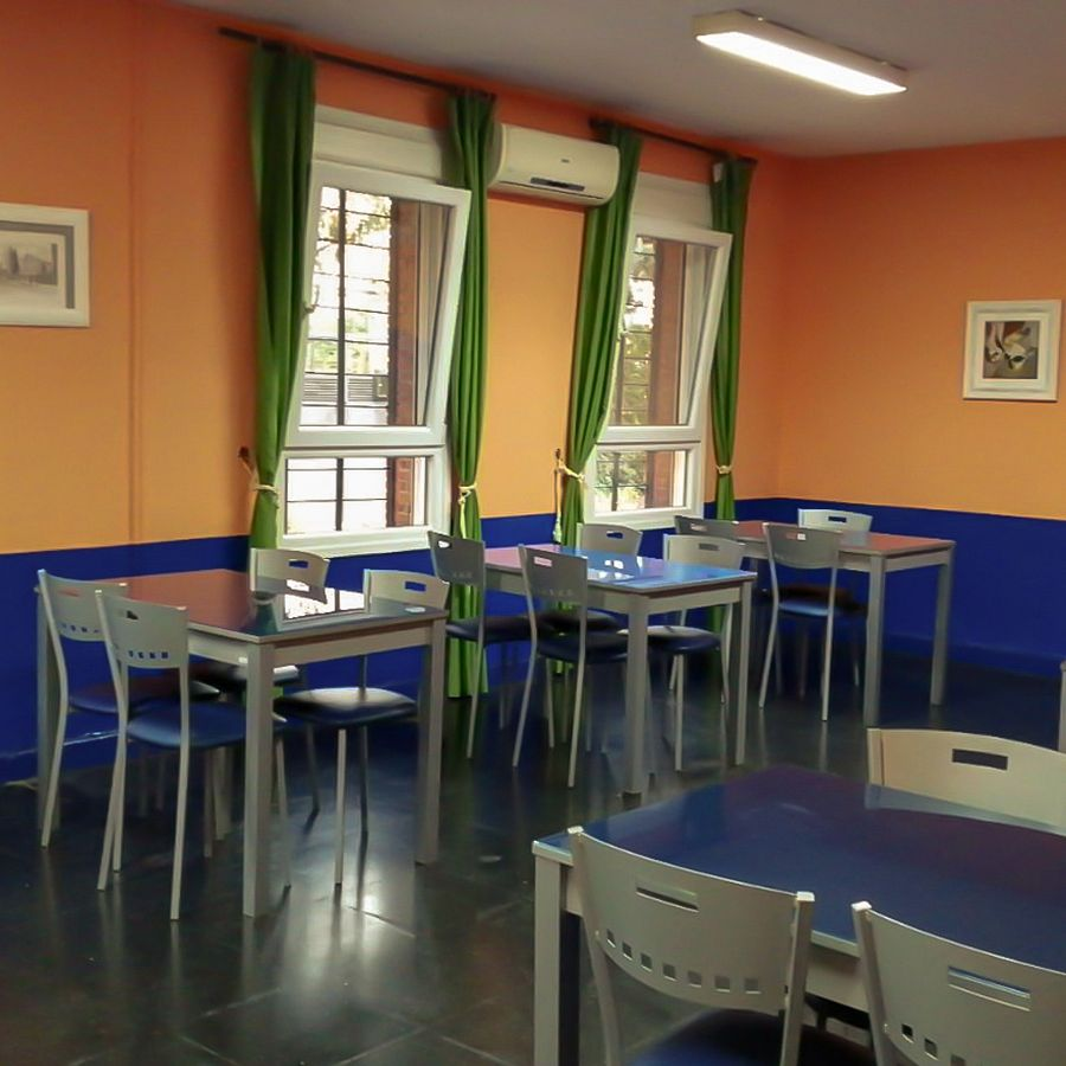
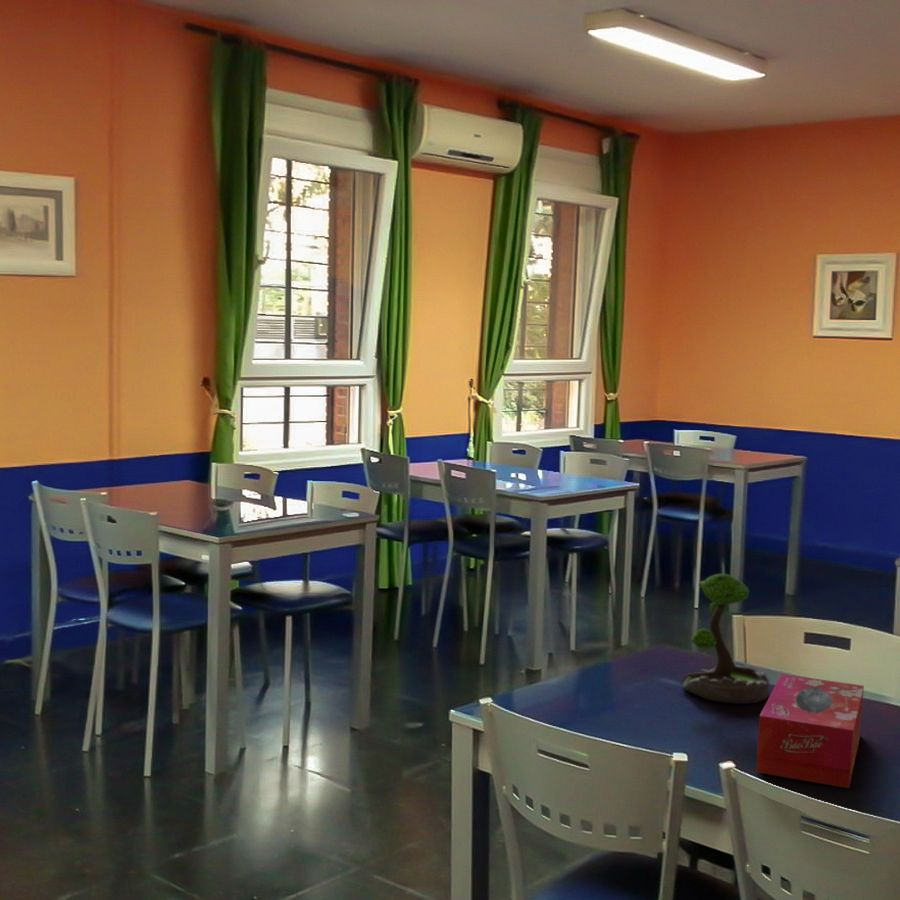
+ plant (721, 635)
+ tissue box (812, 726)
